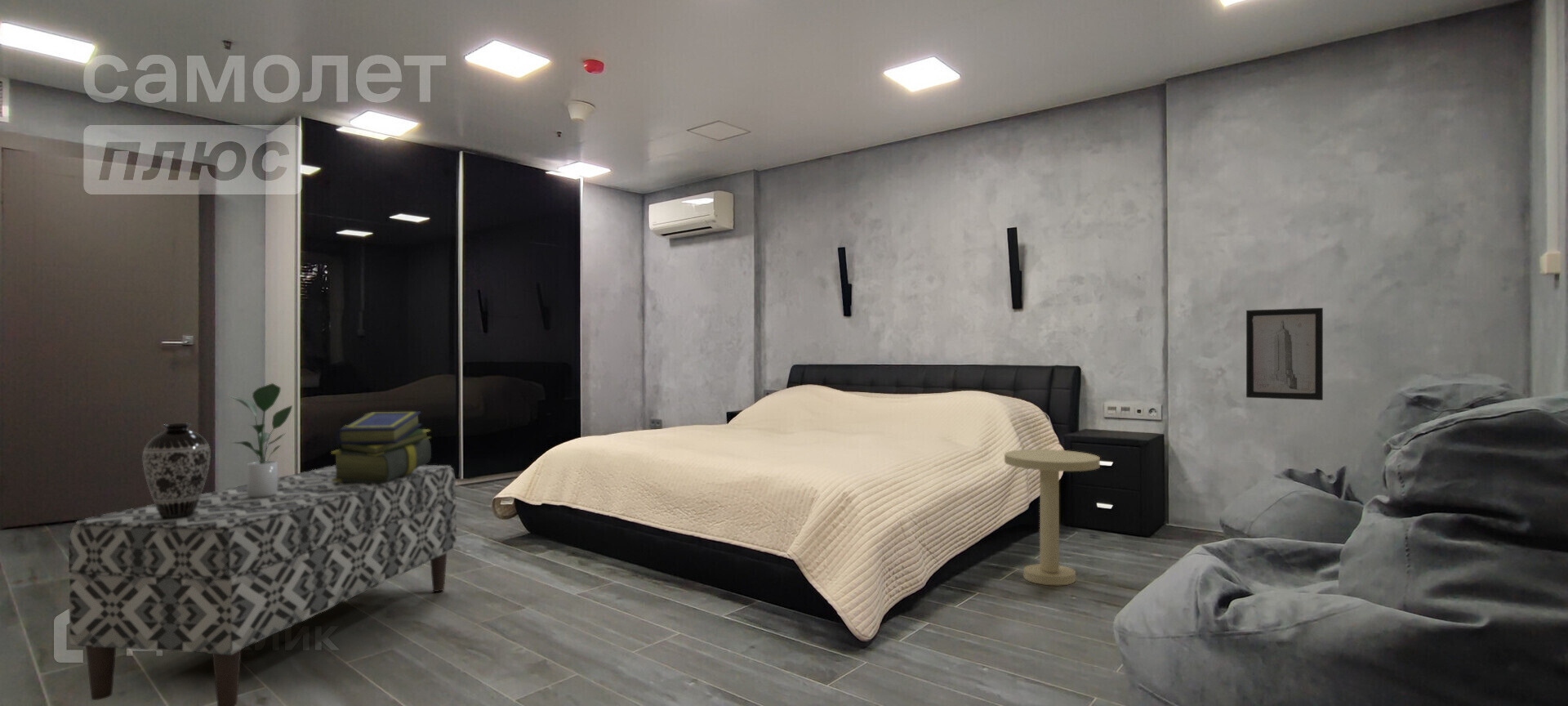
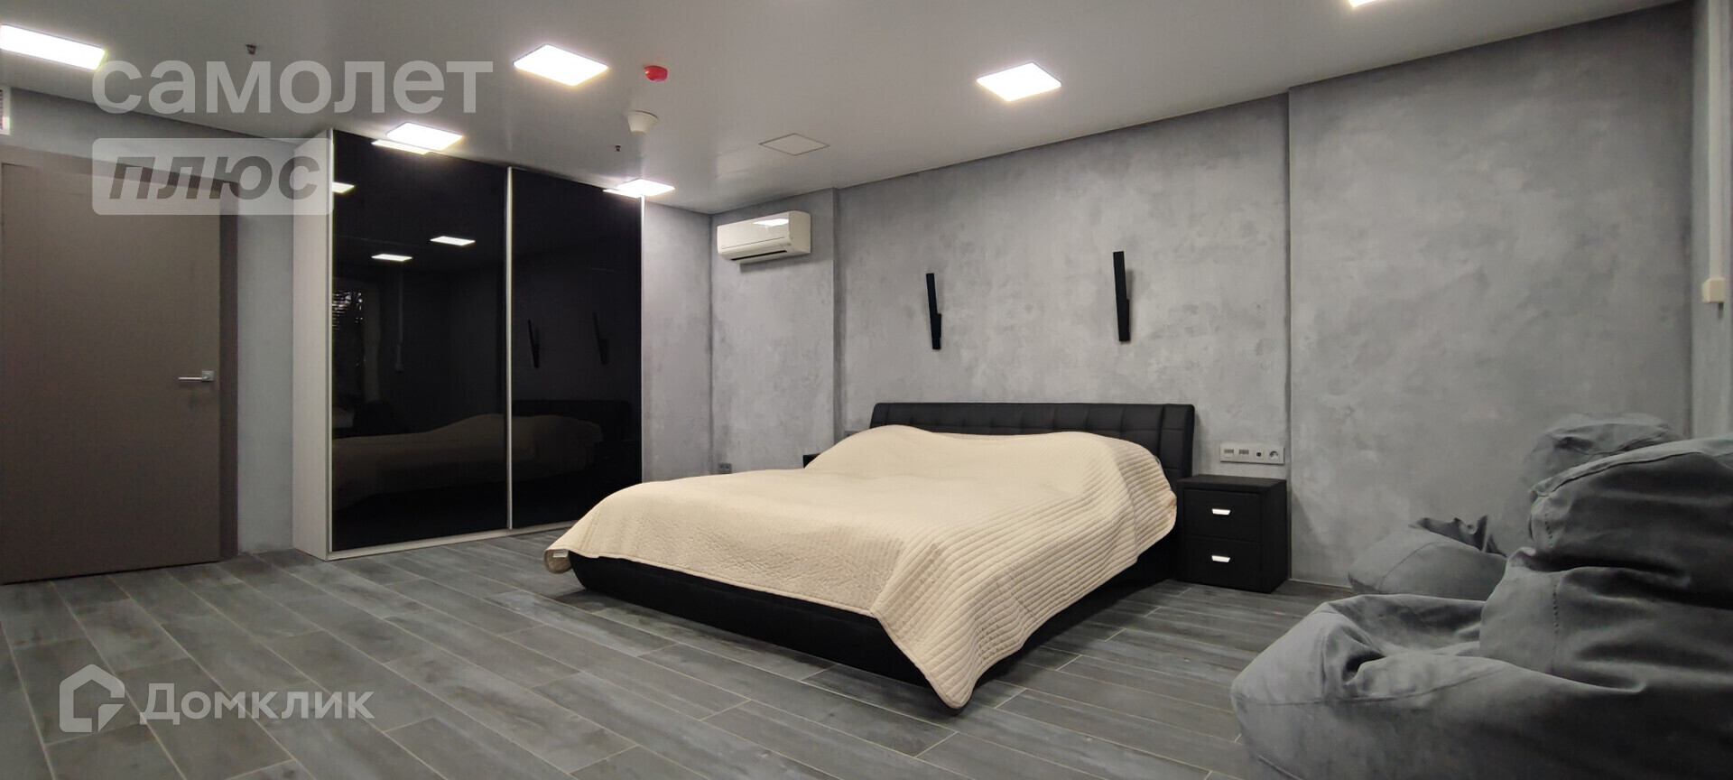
- side table (1051, 517)
- decorative vase (177, 470)
- bench (301, 561)
- potted plant (265, 438)
- stack of books (384, 446)
- wall art (1283, 354)
